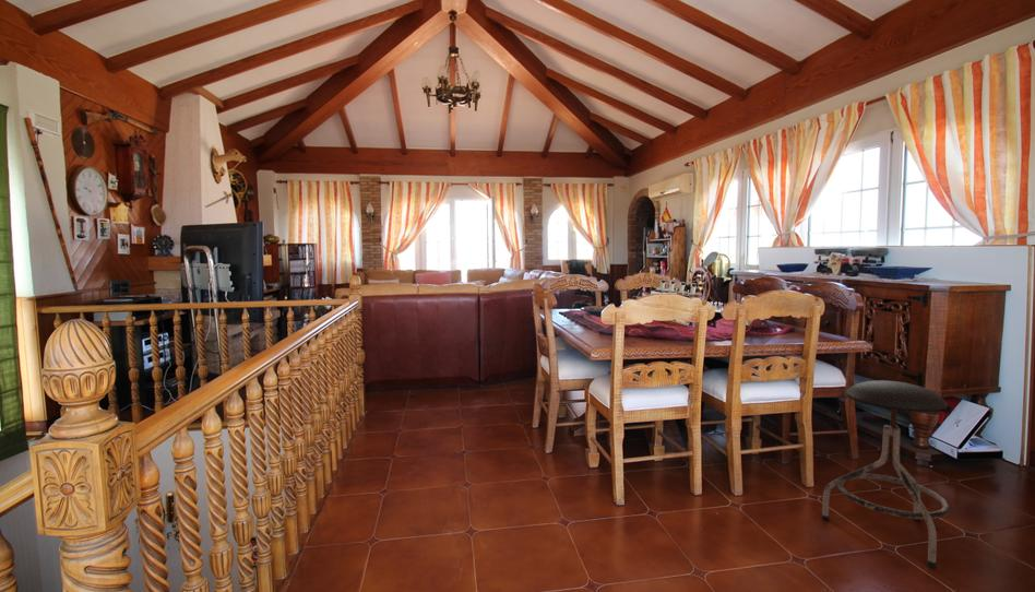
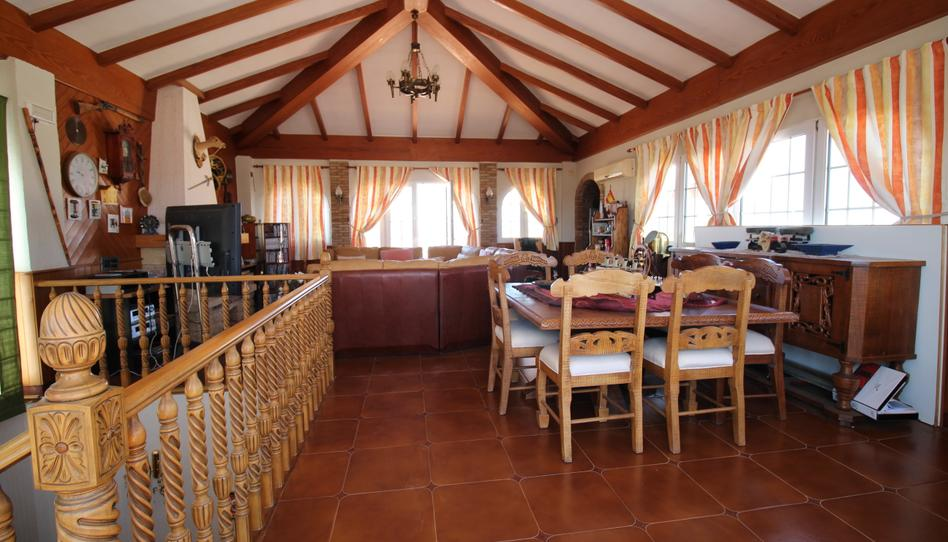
- stool (896, 461)
